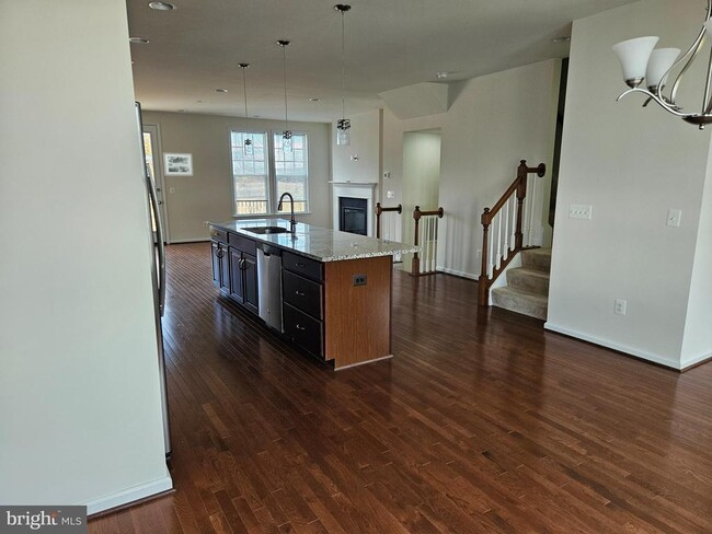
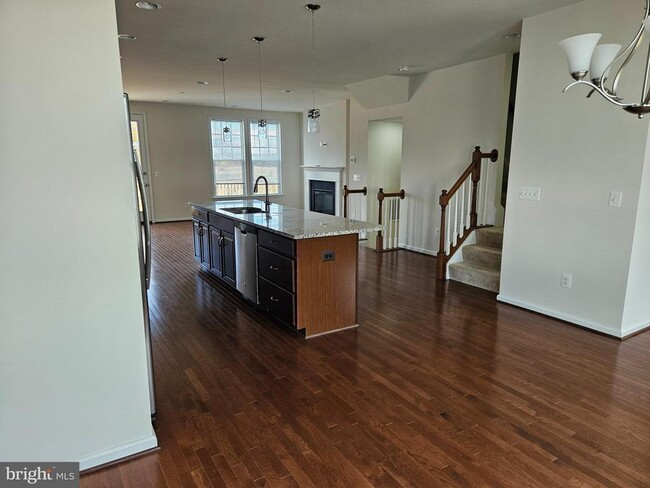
- wall art (177, 164)
